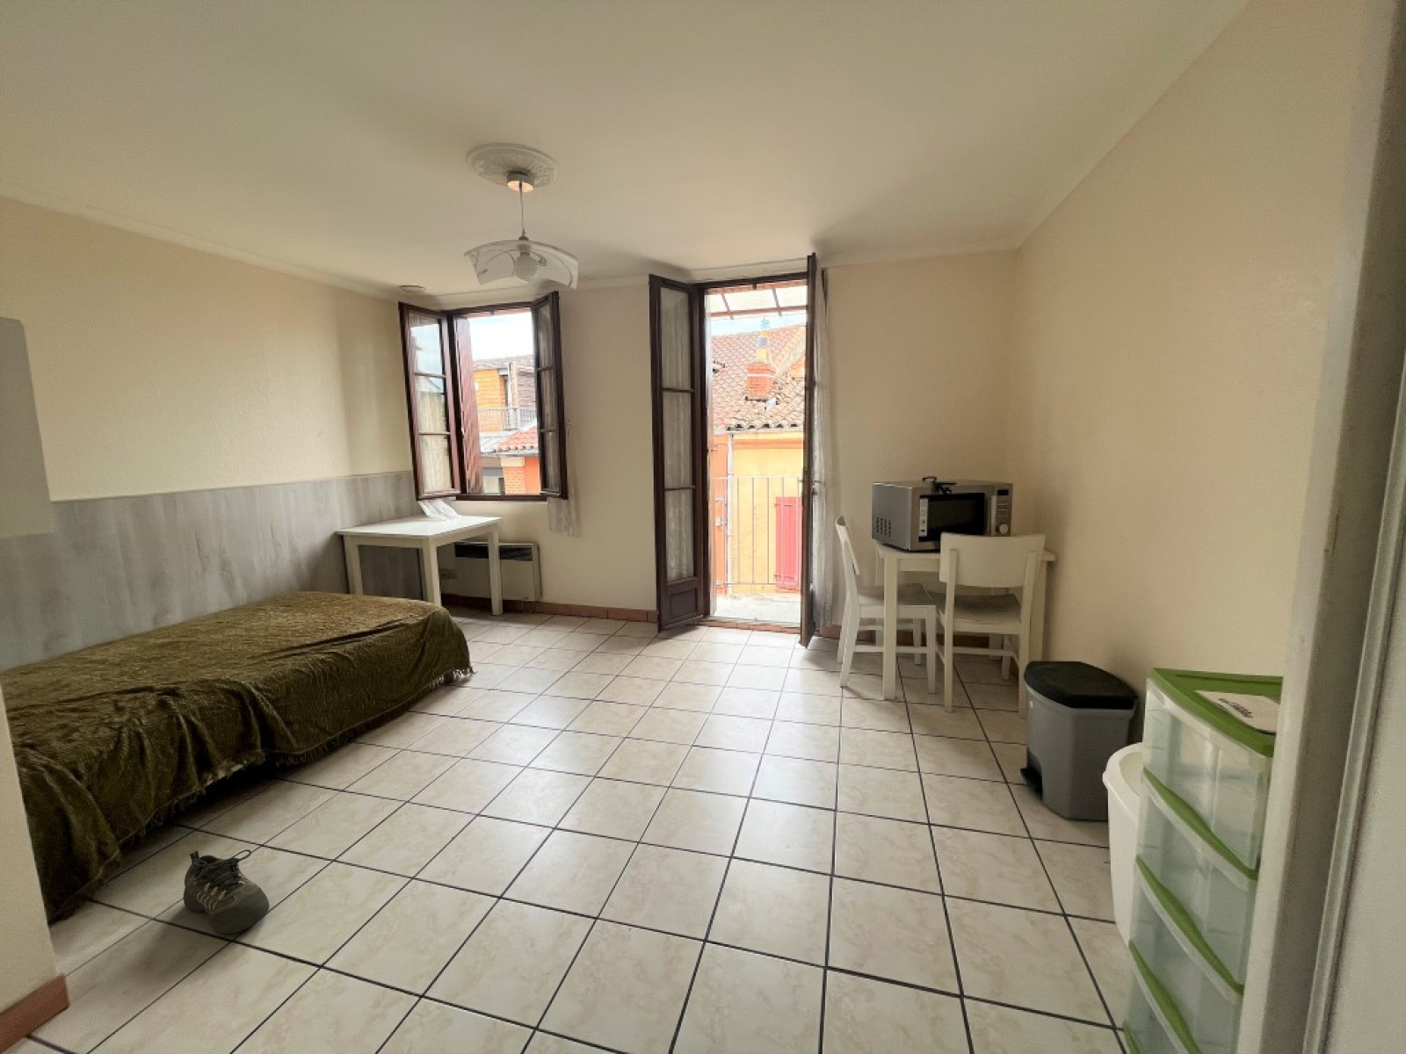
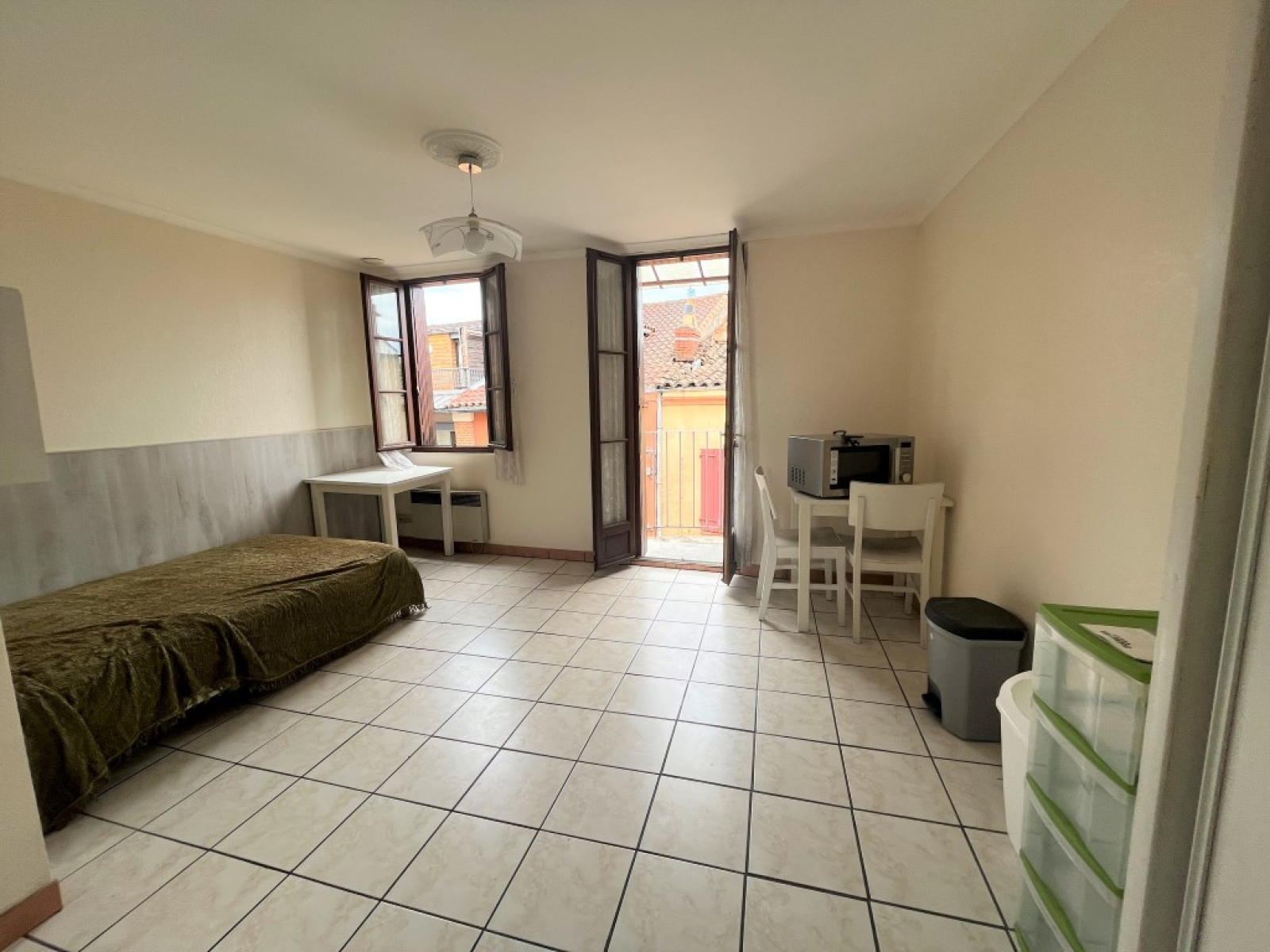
- shoe (226, 878)
